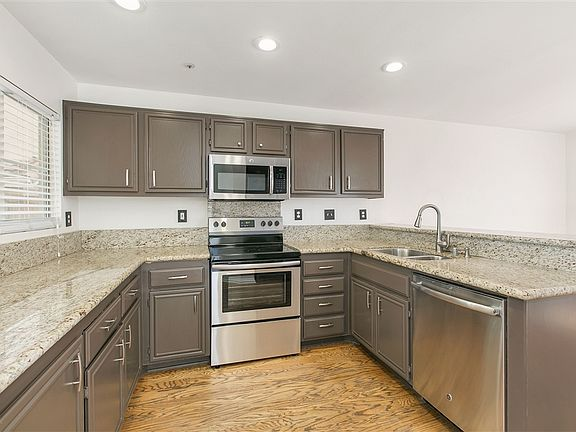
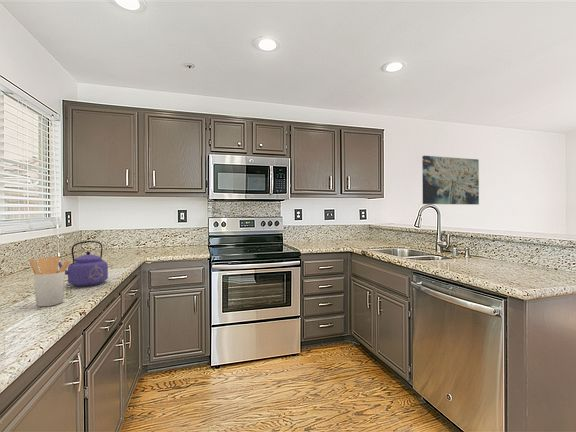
+ wall art (451, 181)
+ utensil holder (49, 279)
+ kettle (81, 263)
